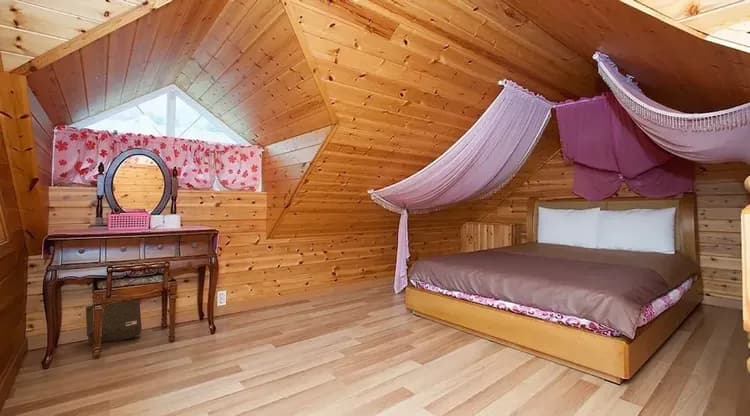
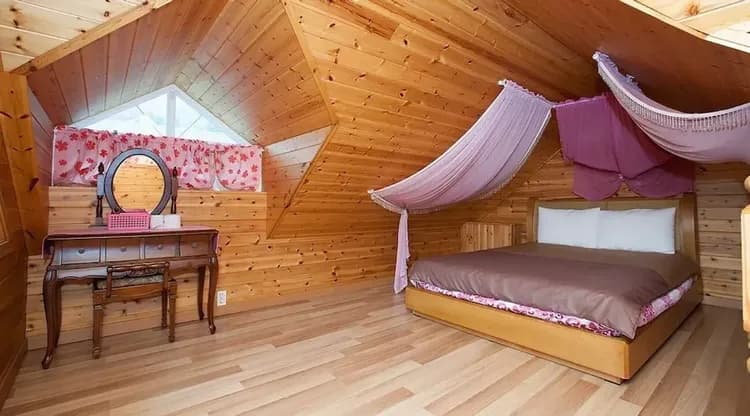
- rock (114, 318)
